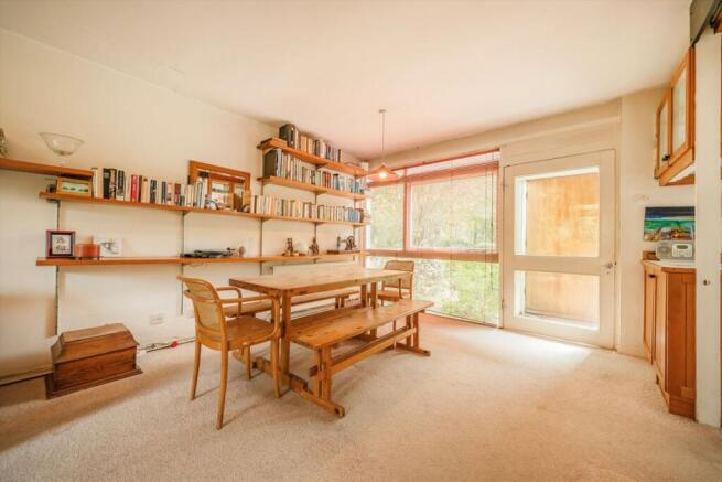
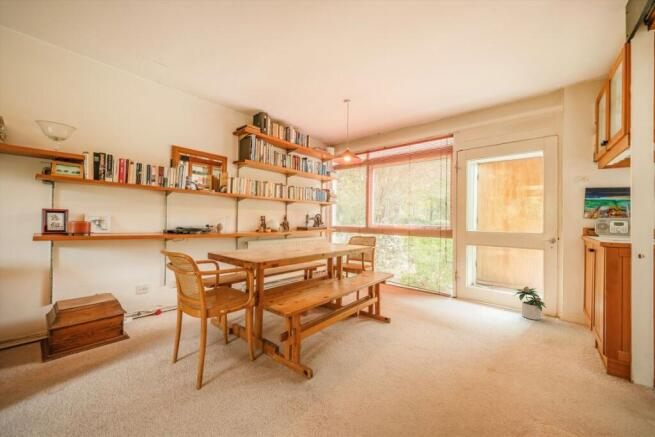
+ potted plant (528, 302)
